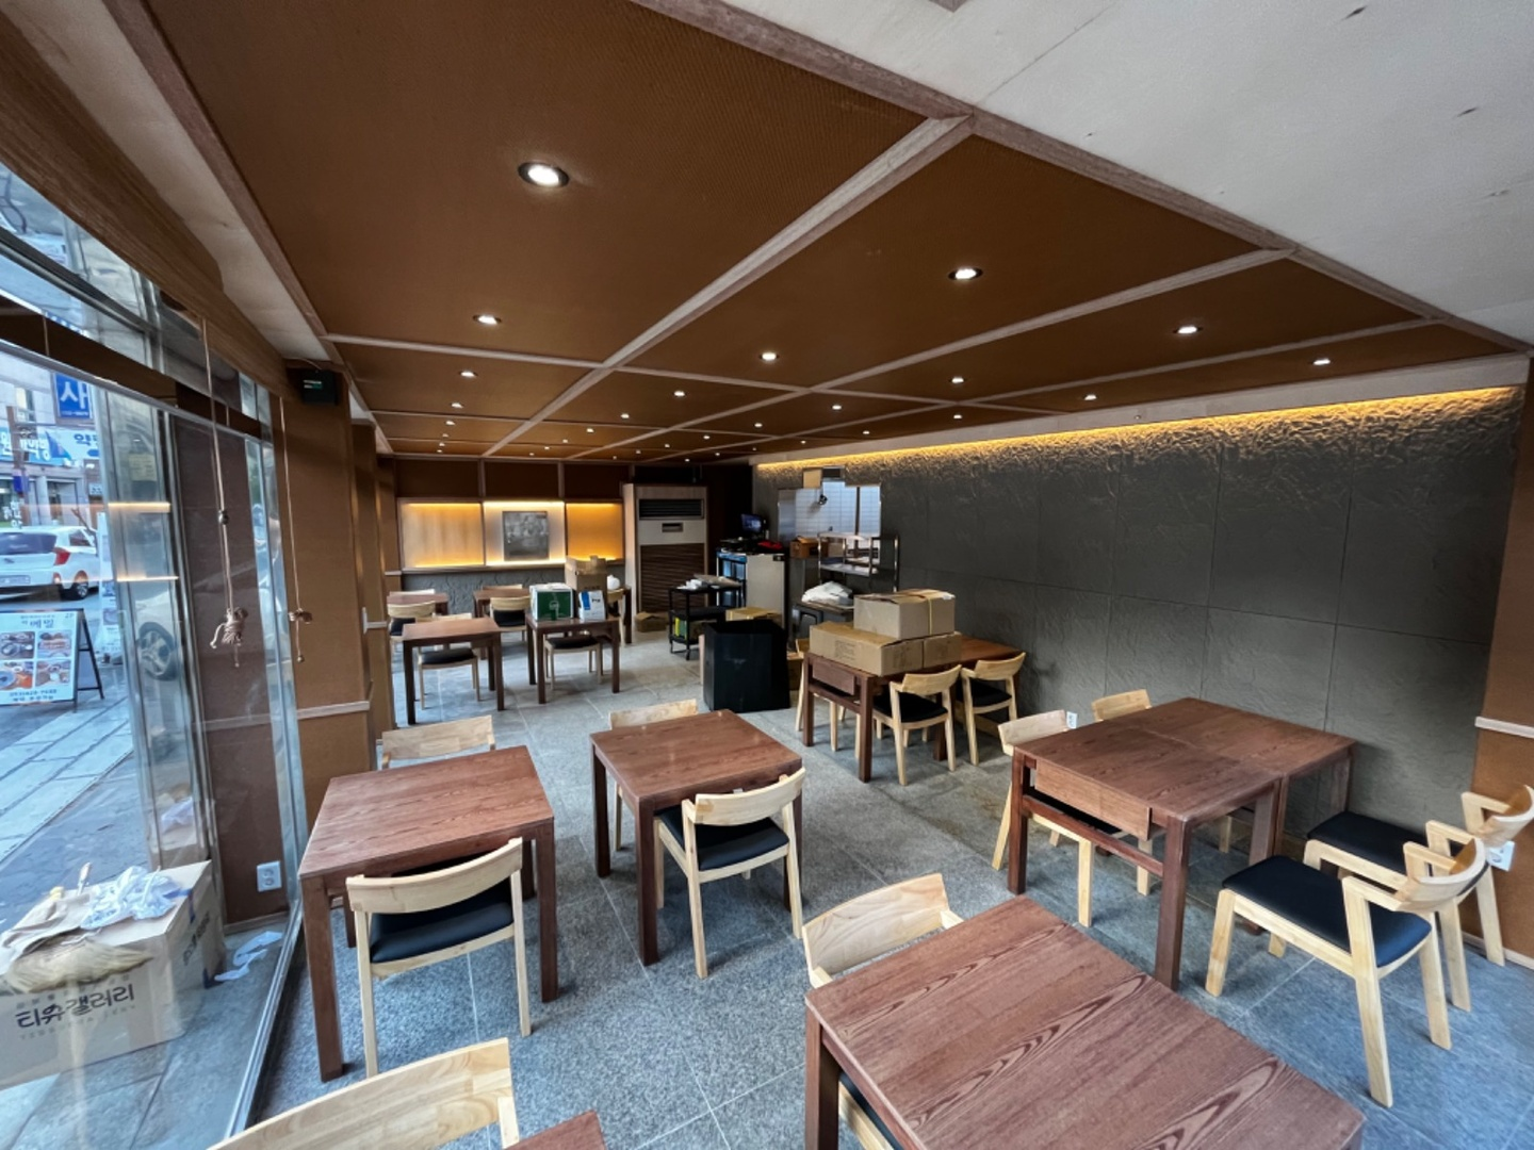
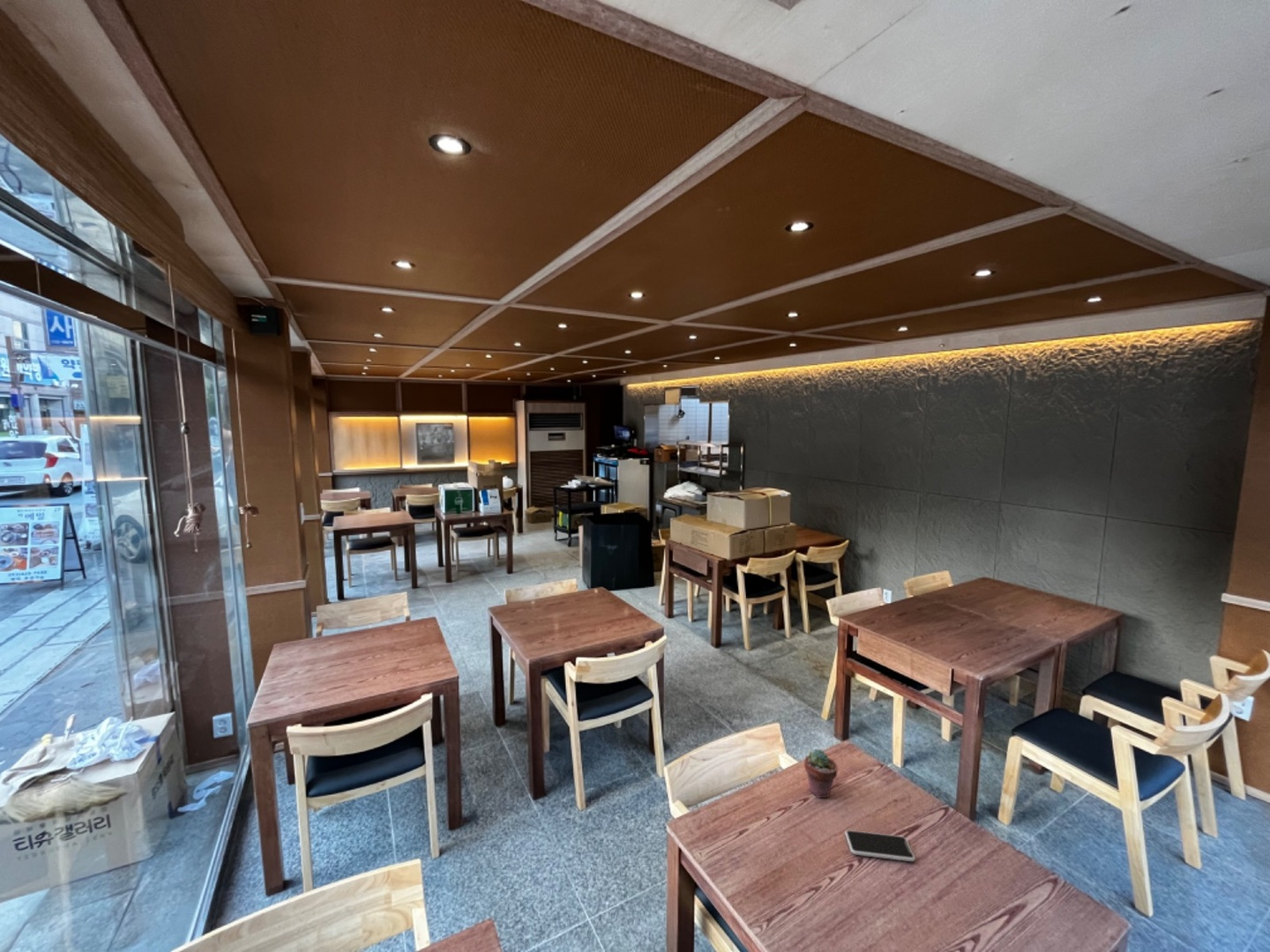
+ smartphone (878, 845)
+ potted succulent (820, 770)
